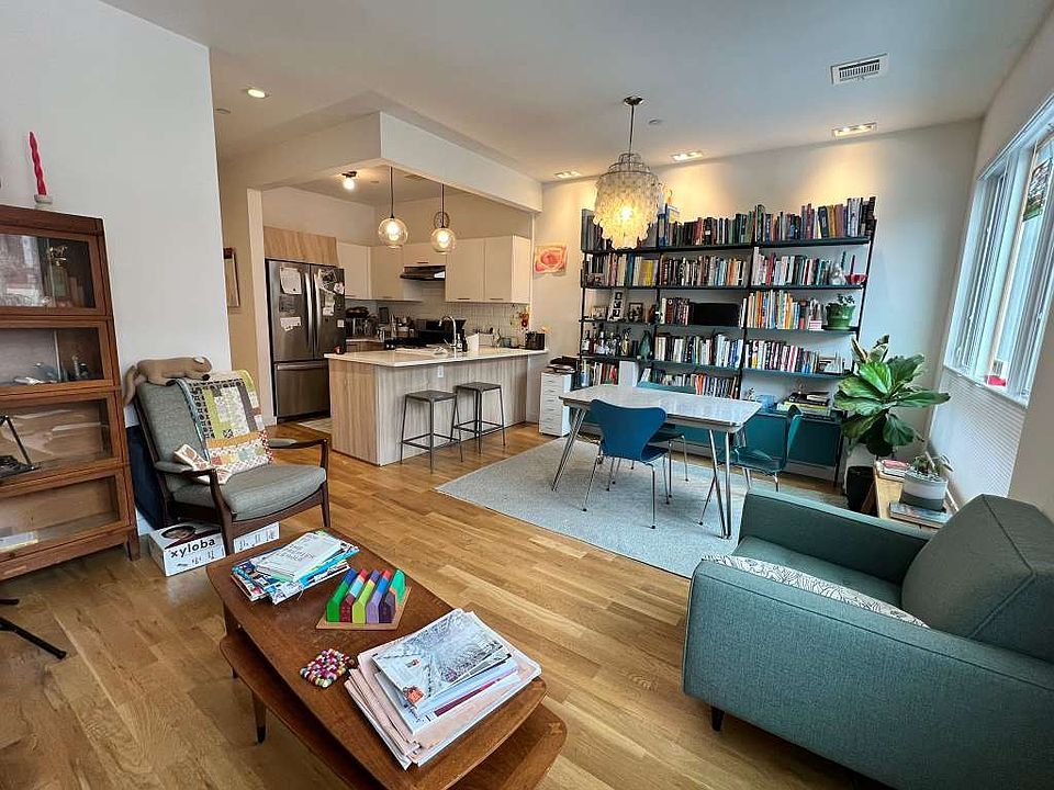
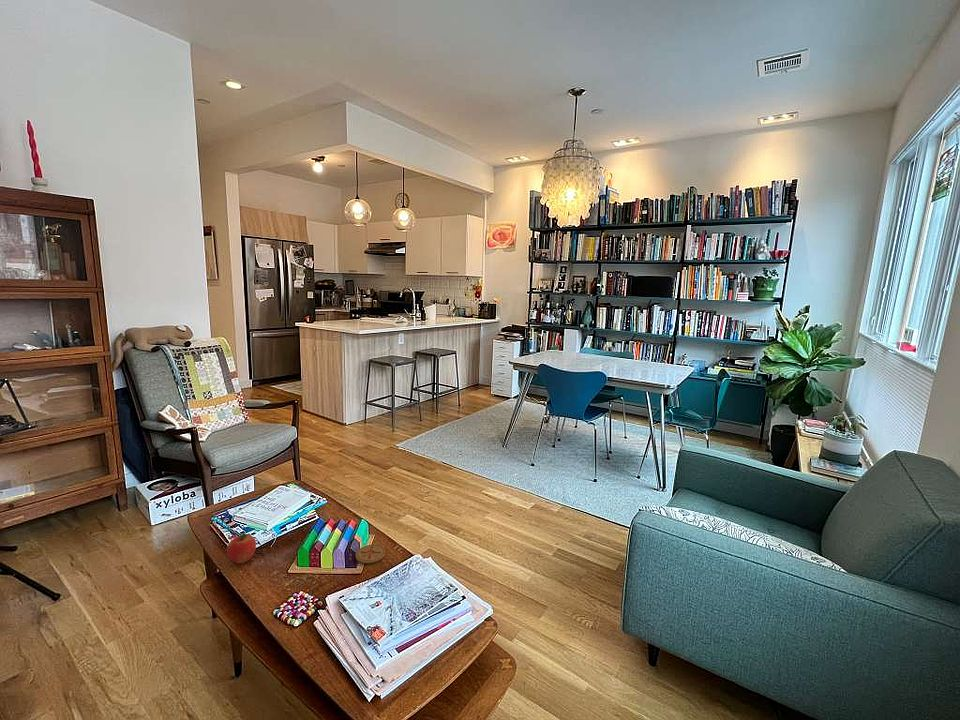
+ coaster (370, 553)
+ apple (241, 546)
